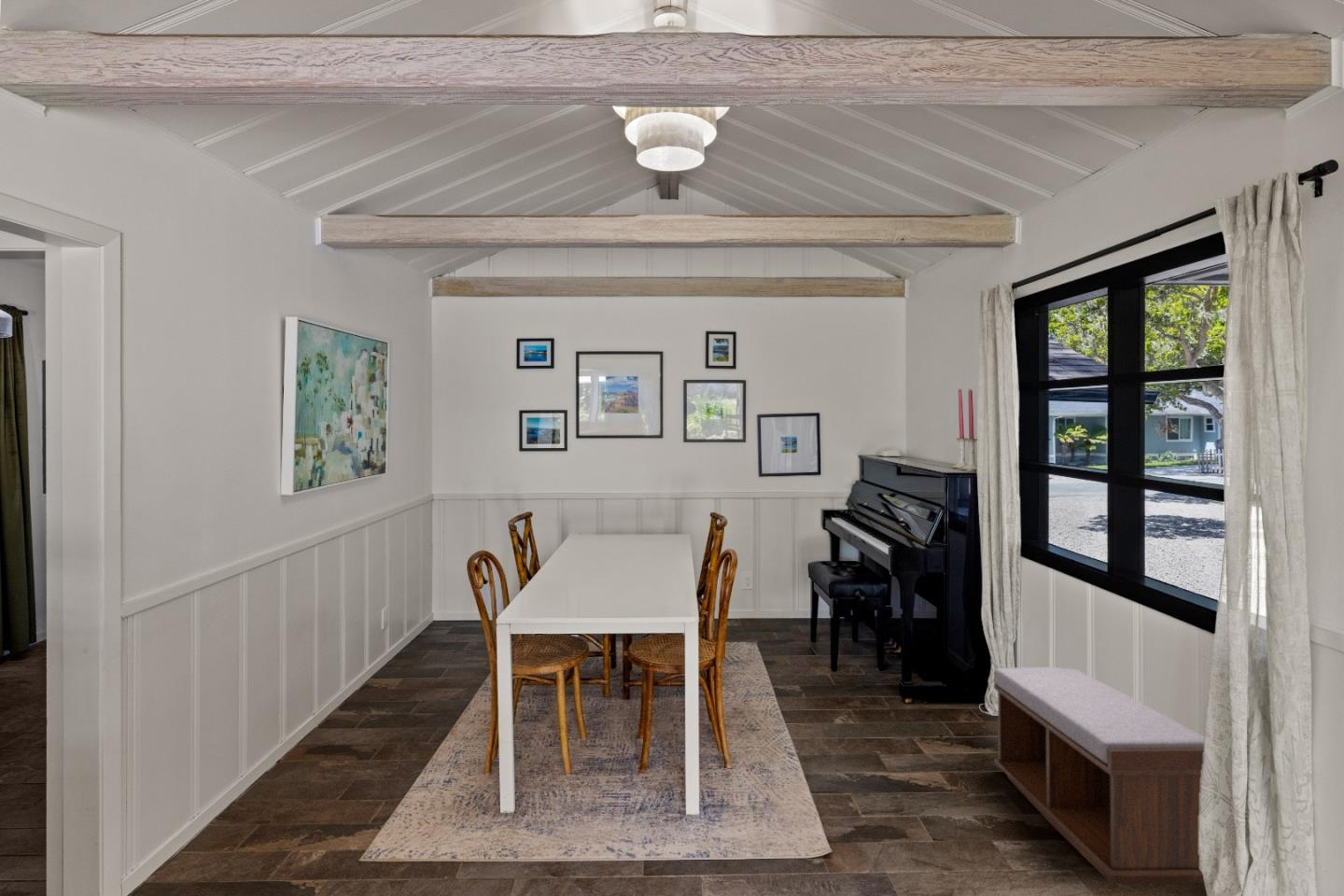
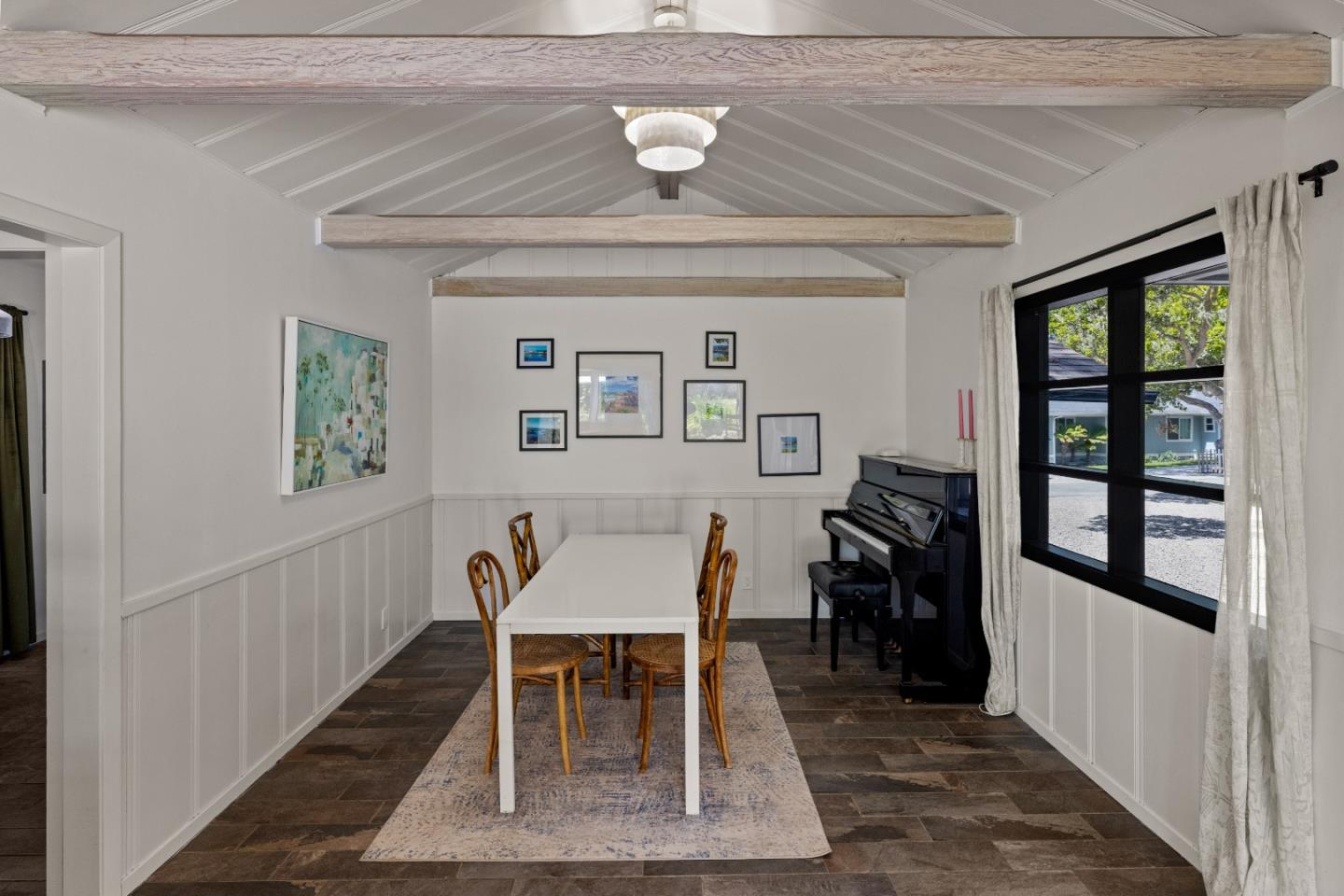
- bench (1091, 760)
